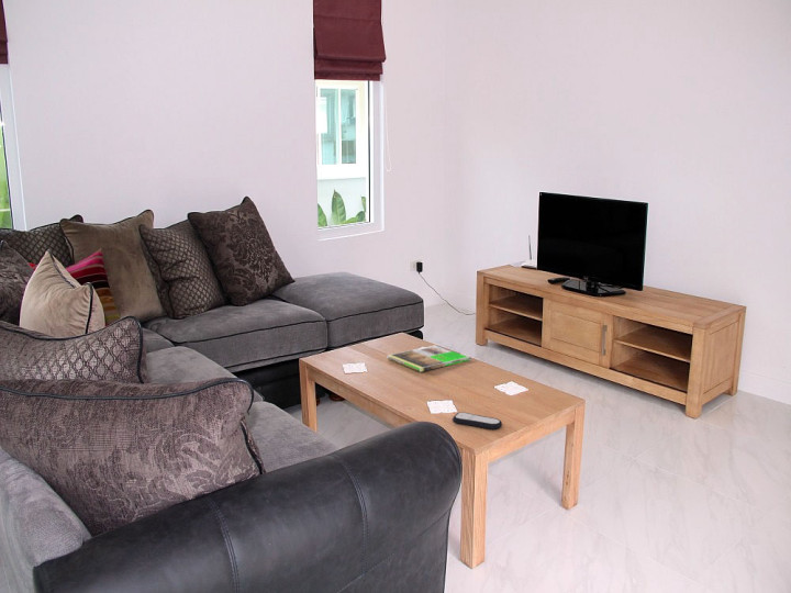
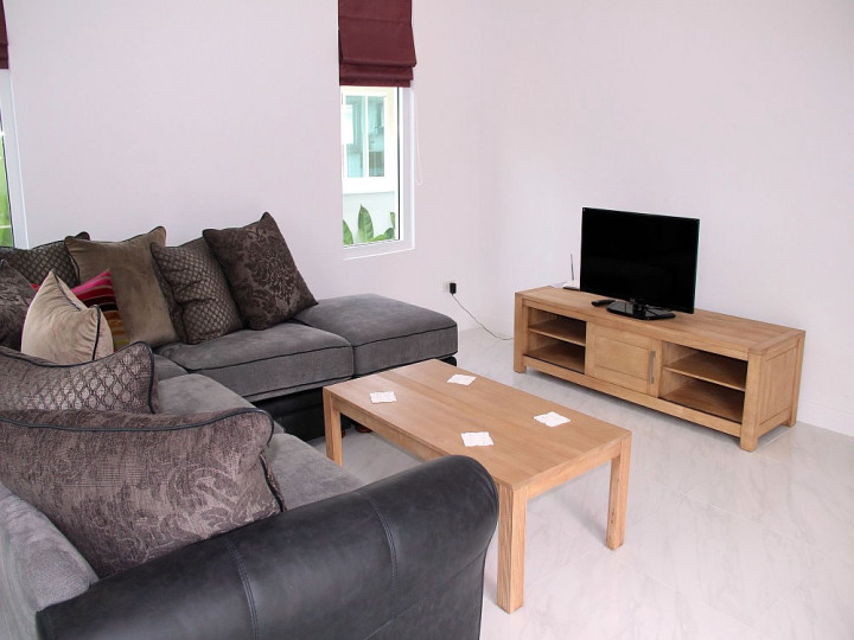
- magazine (428, 357)
- remote control (477, 421)
